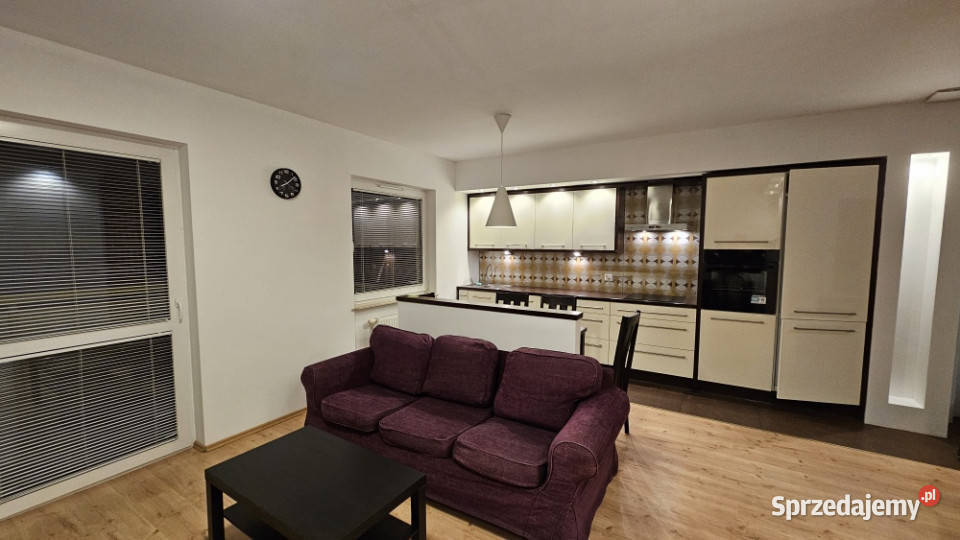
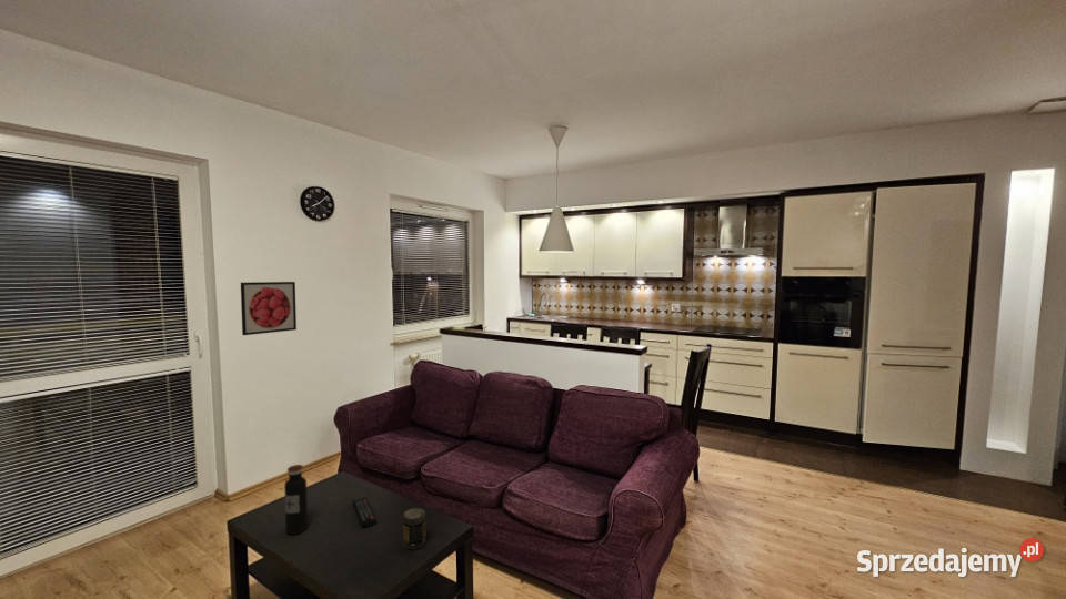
+ jar (414, 528)
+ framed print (270, 307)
+ remote control (363, 510)
+ water bottle (295, 498)
